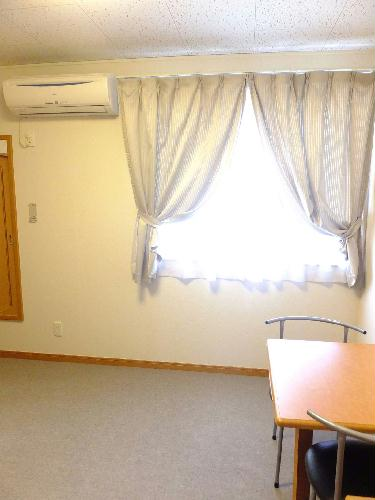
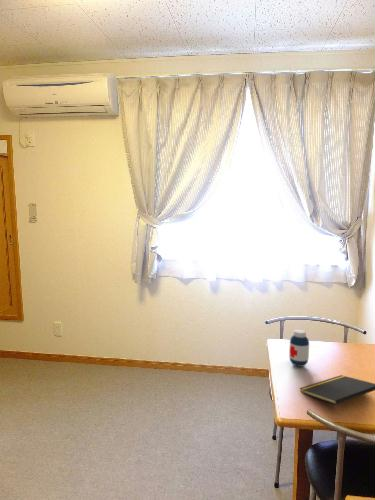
+ medicine bottle (299, 348)
+ notepad (338, 388)
